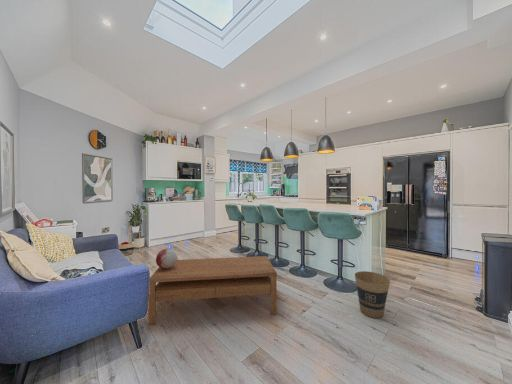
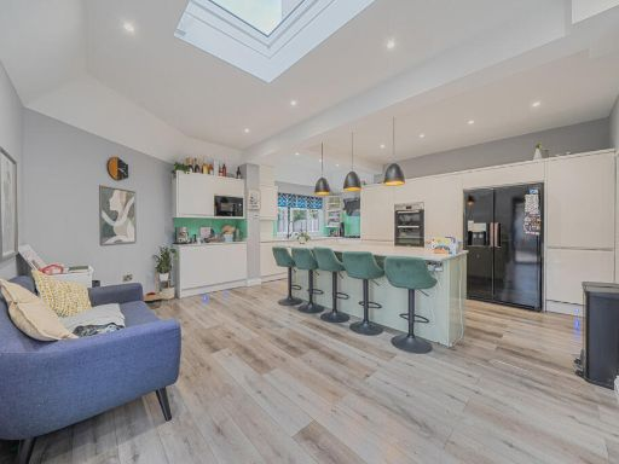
- trash can (371, 294)
- coffee table (216, 285)
- decorative orb (166, 258)
